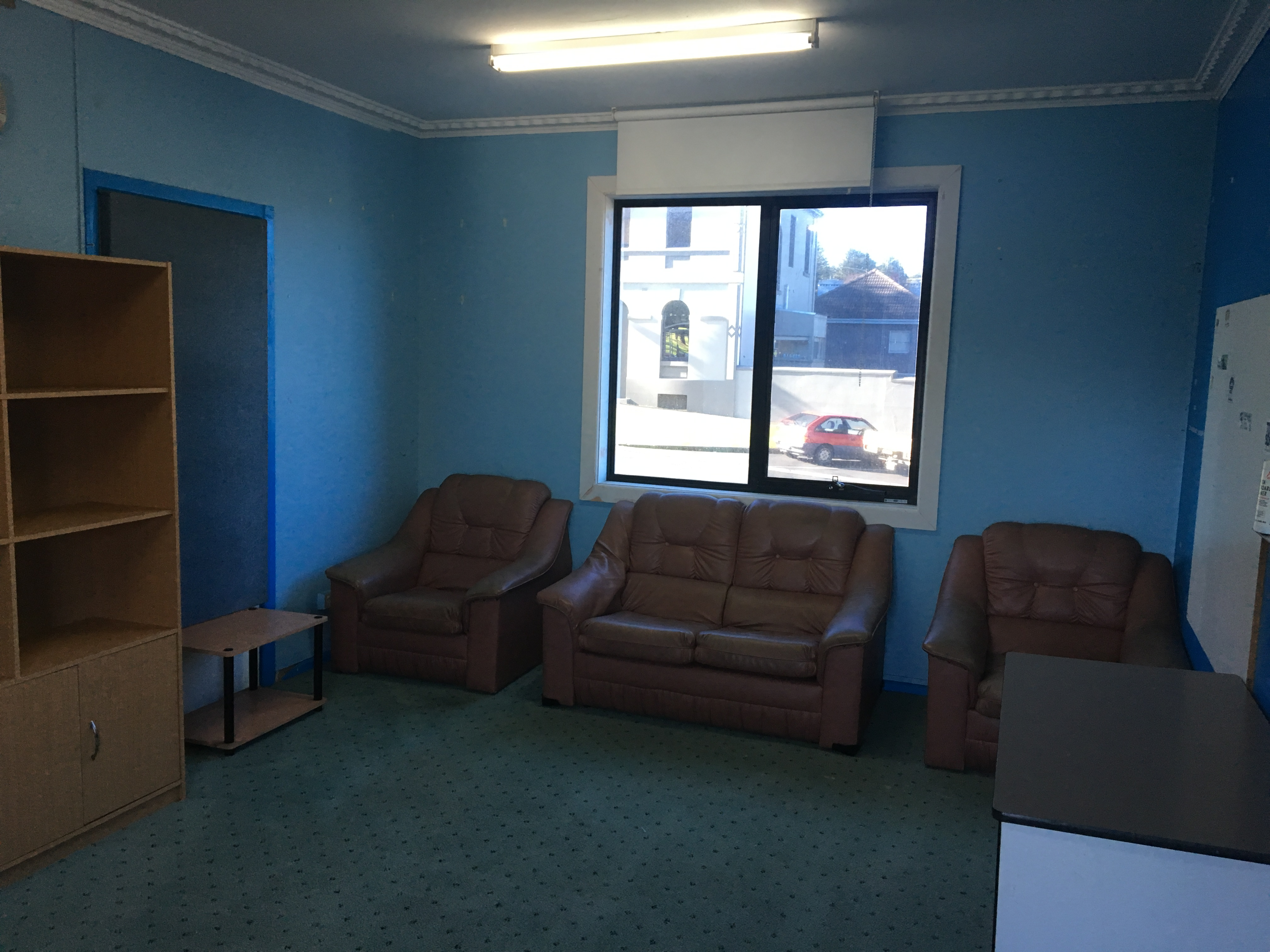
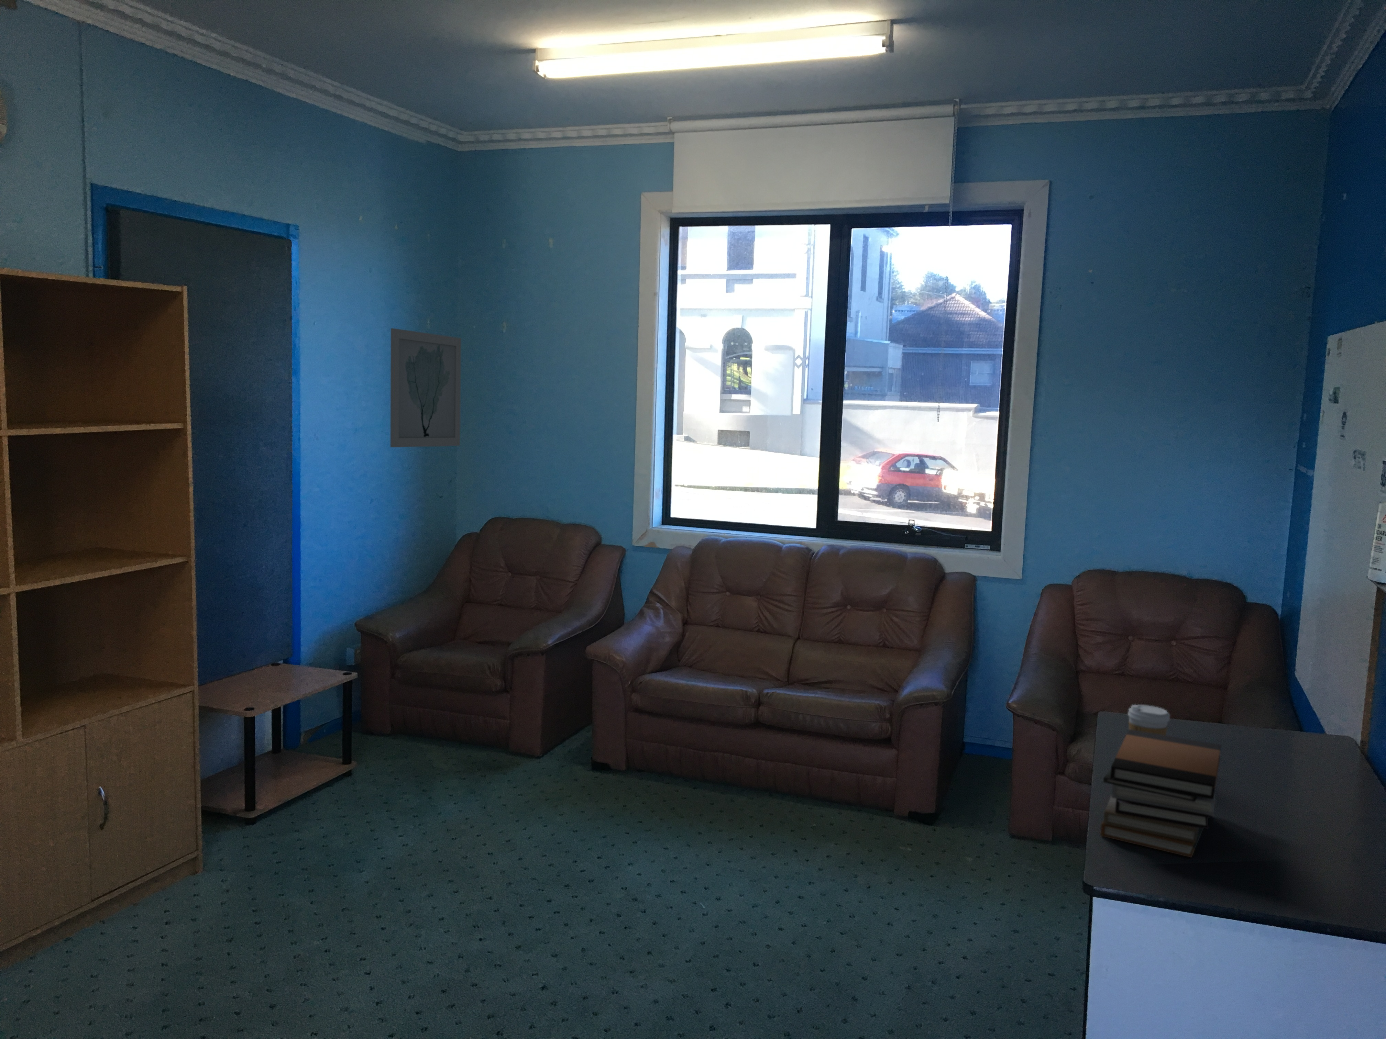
+ coffee cup (1147, 732)
+ wall art (427, 390)
+ book stack (1162, 789)
